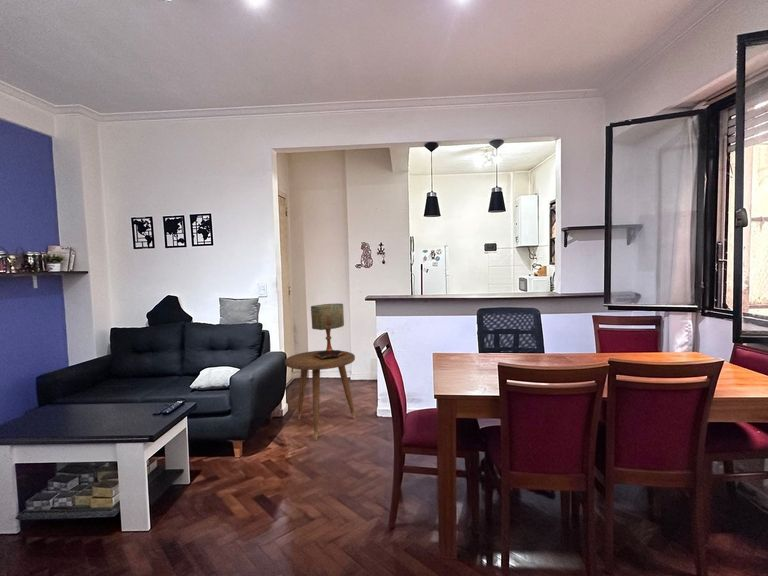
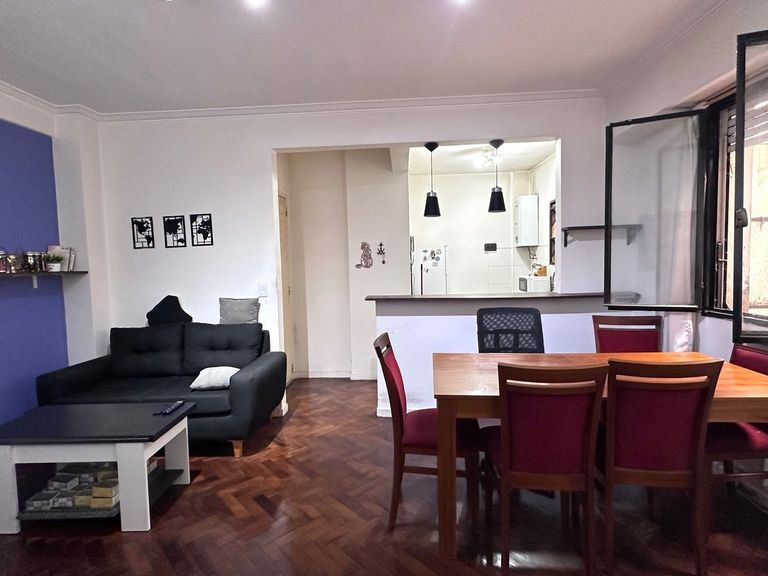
- table lamp (328, 329)
- side table (319, 391)
